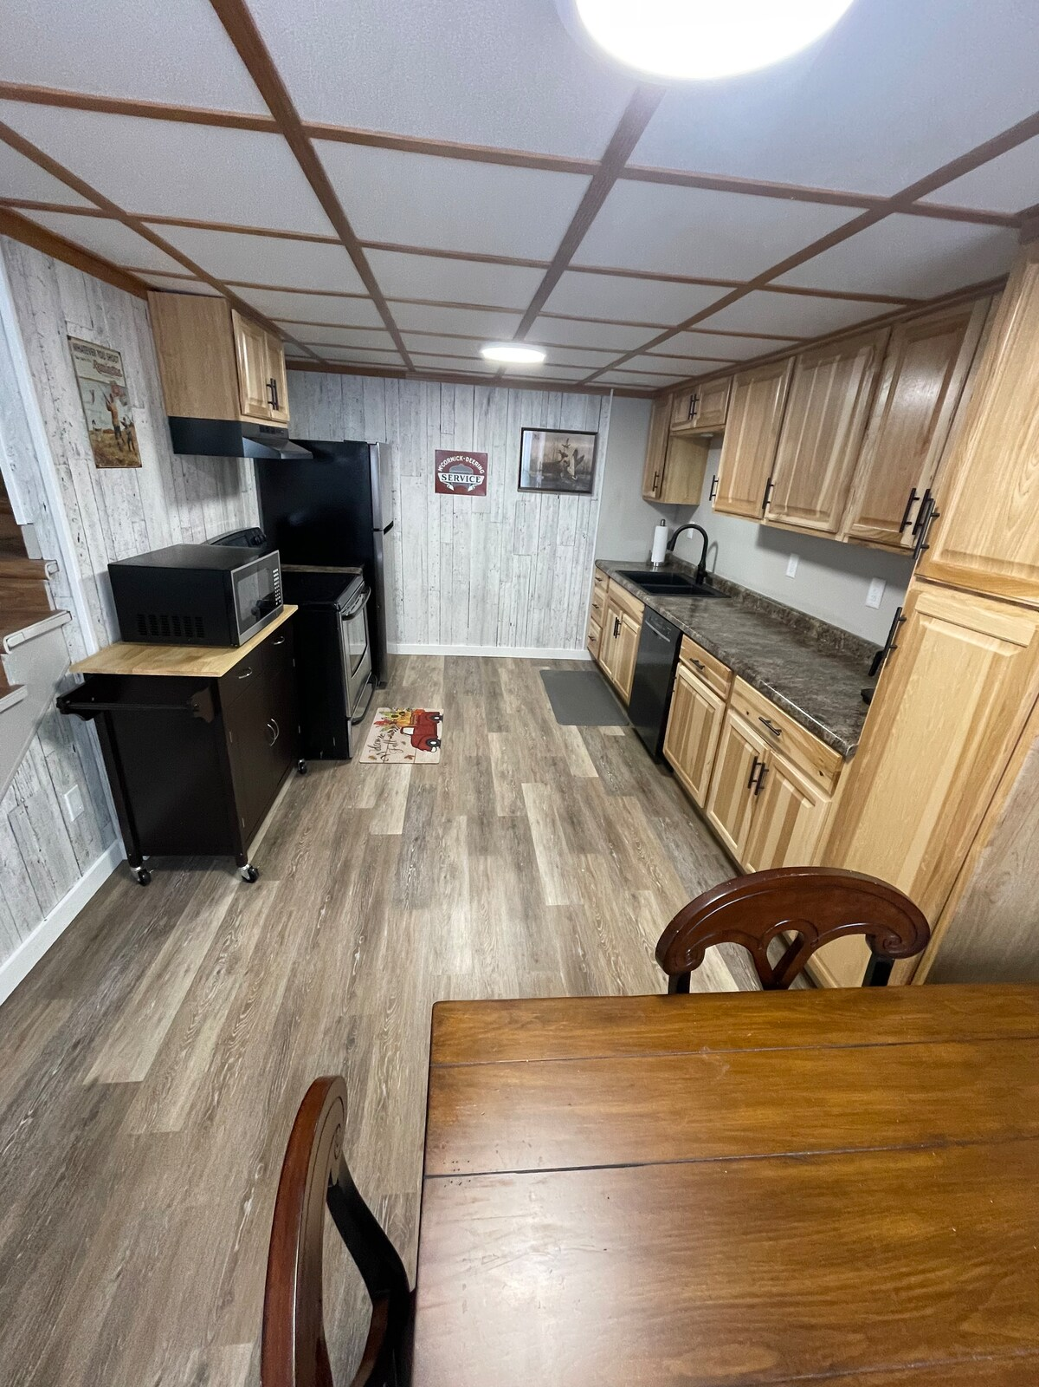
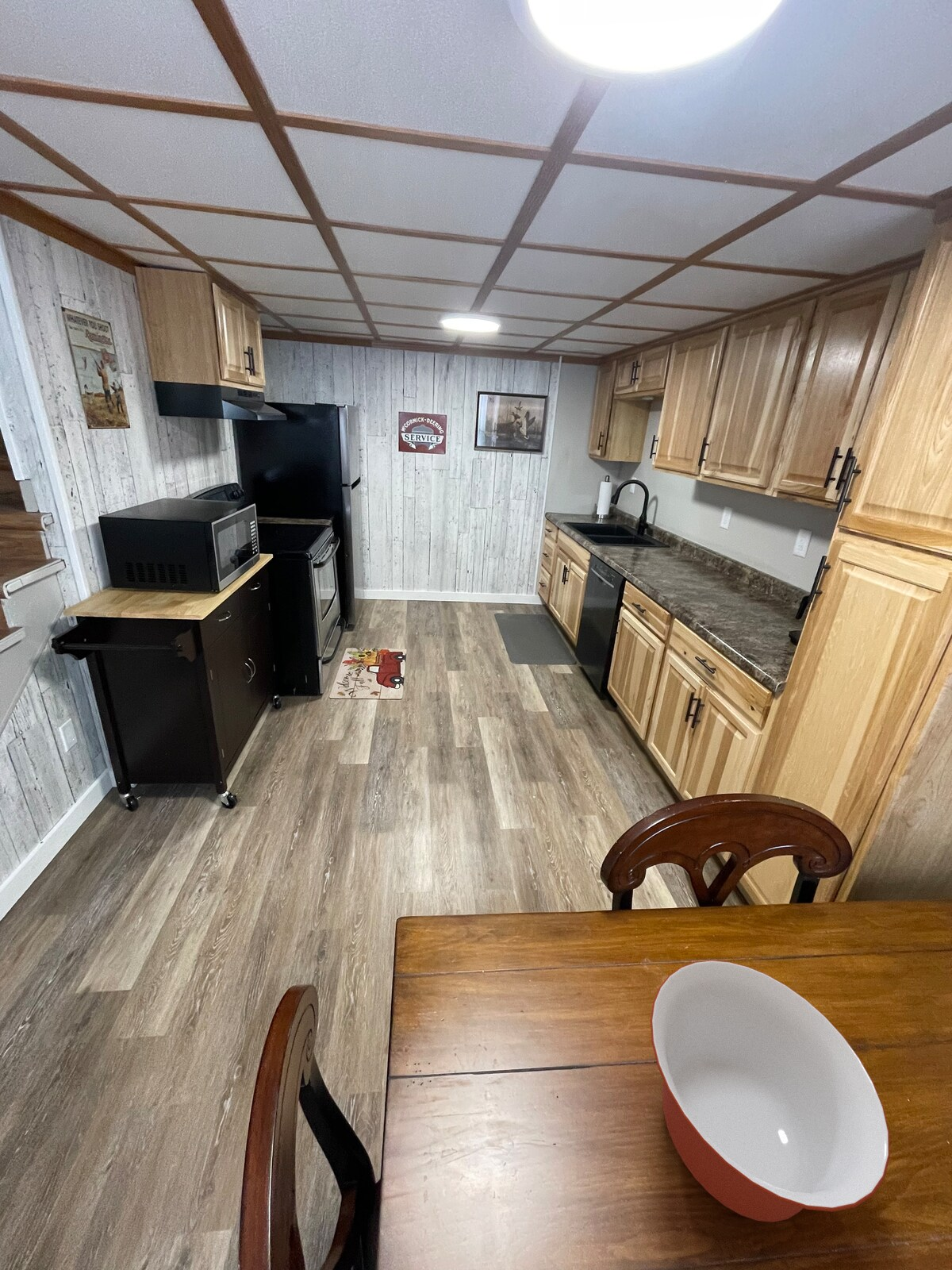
+ mixing bowl (743, 1100)
